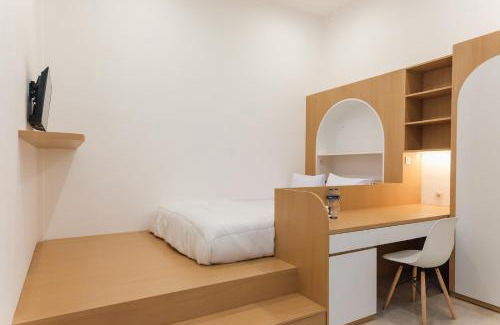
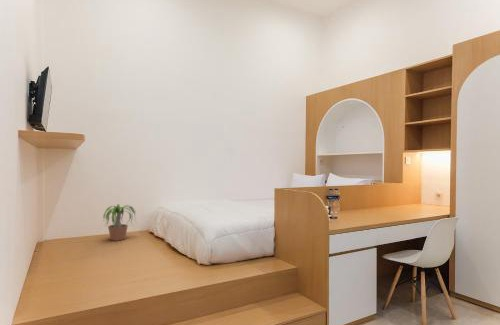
+ potted plant (119, 221)
